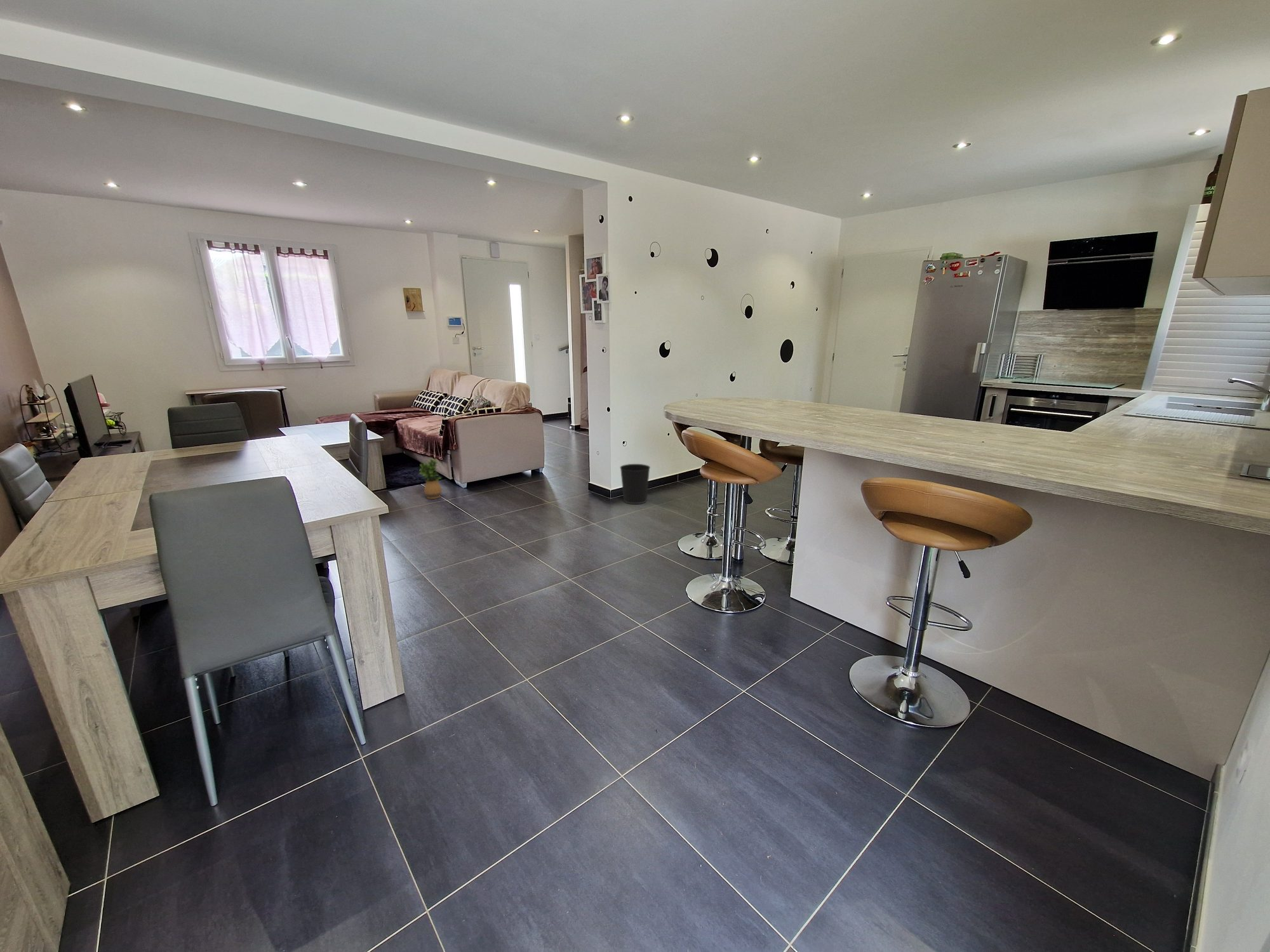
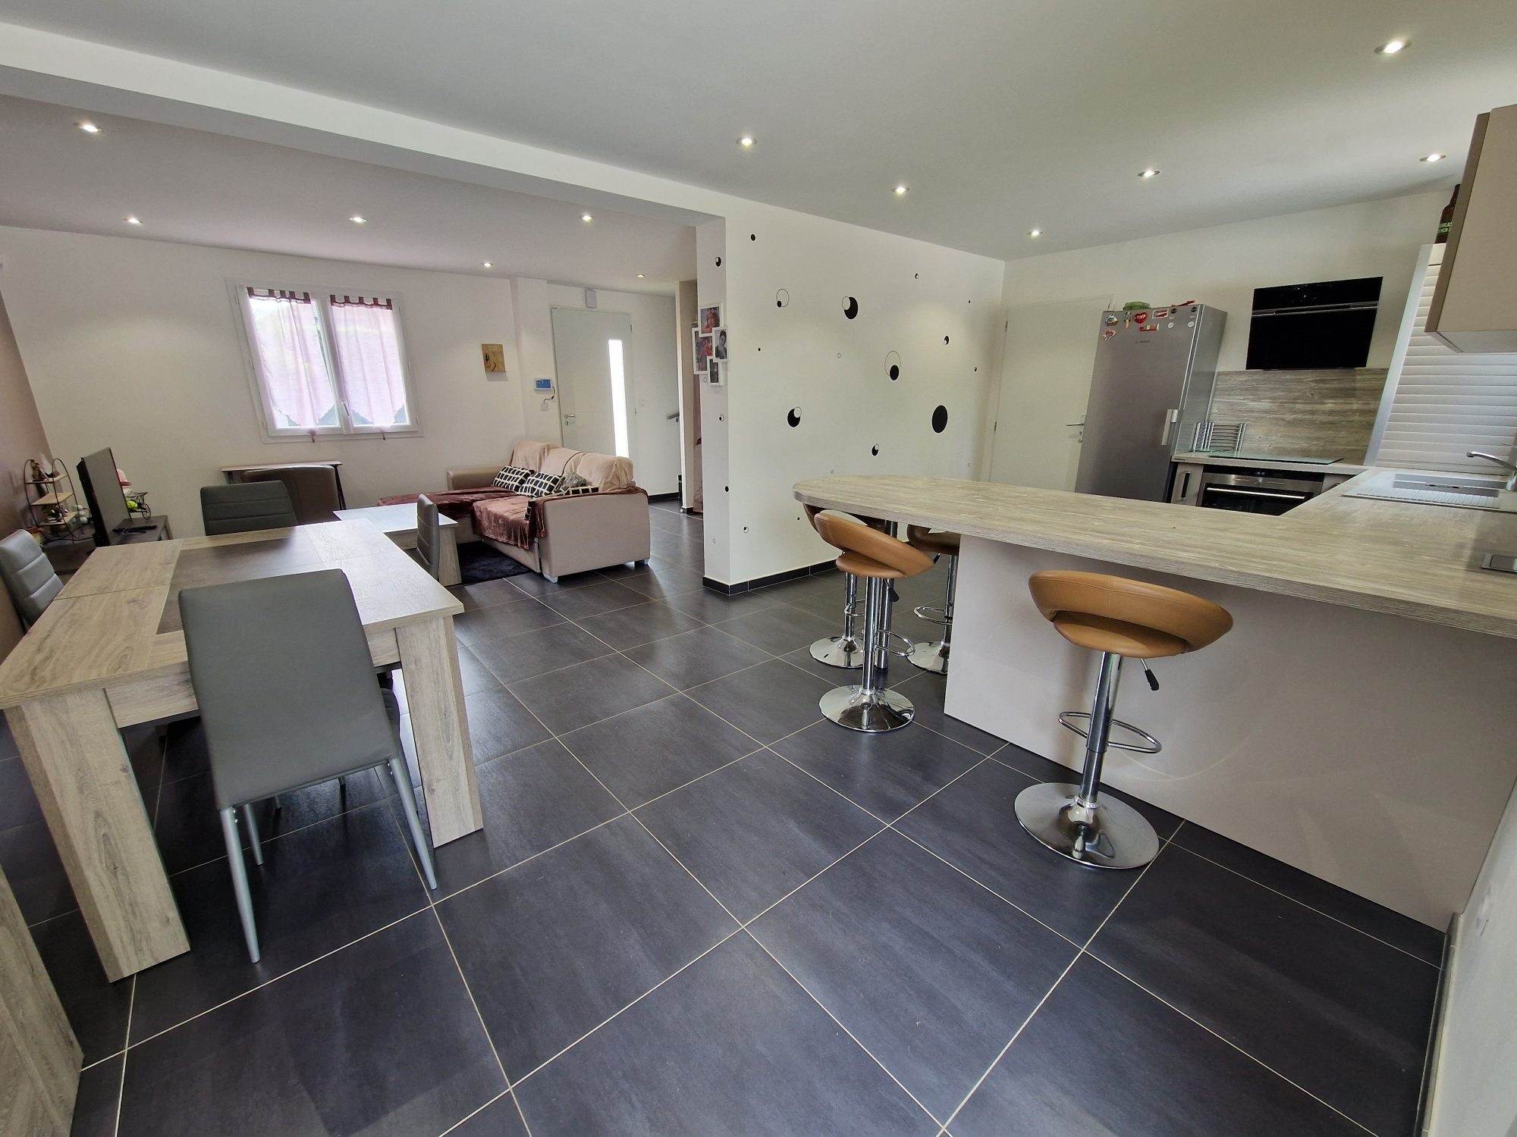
- wastebasket (635, 484)
- potted plant (429, 478)
